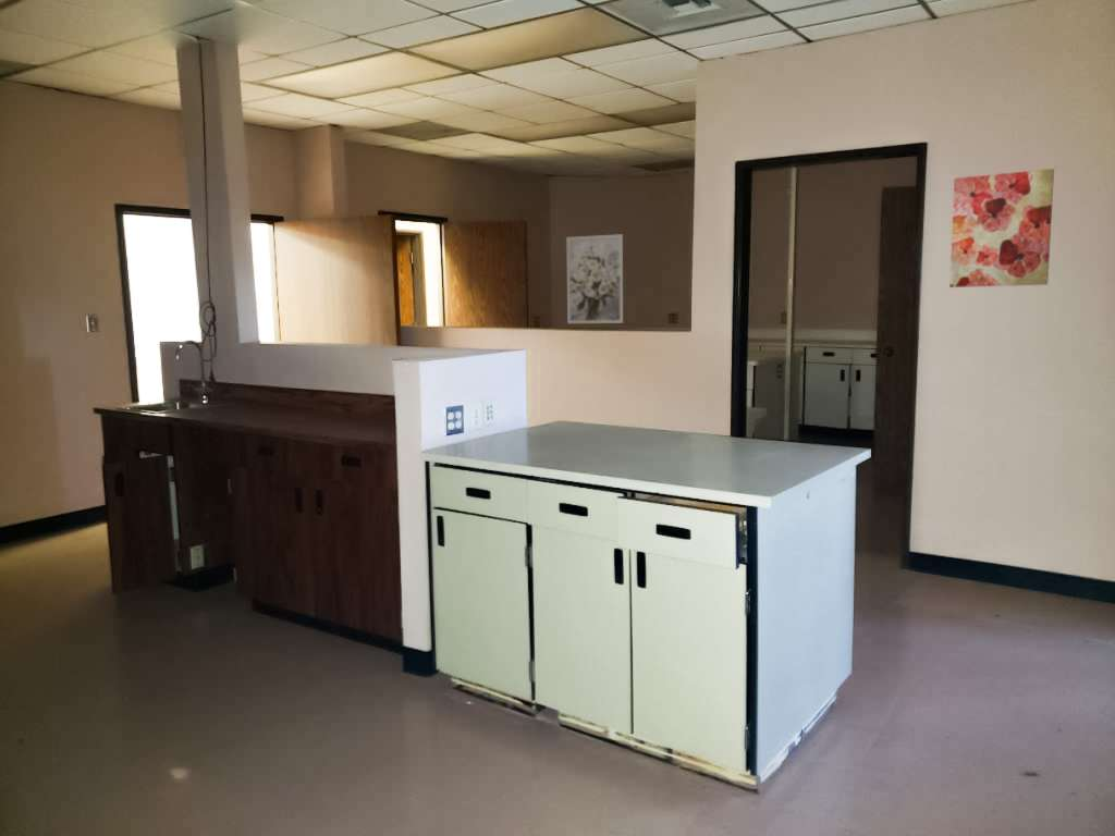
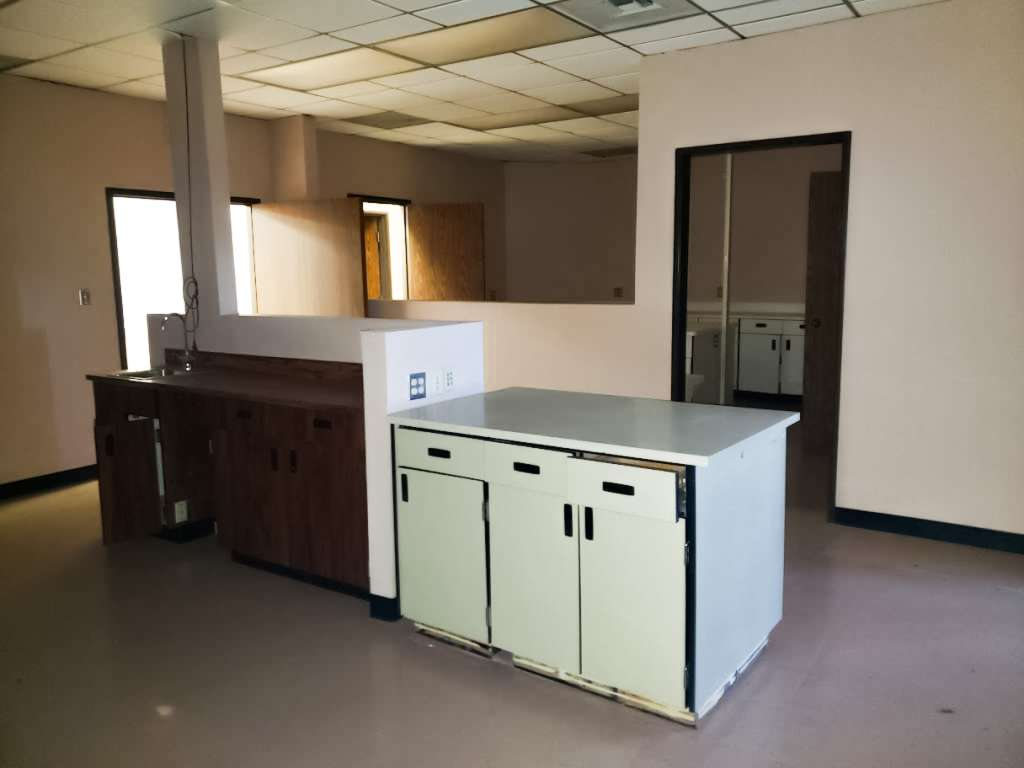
- wall art (595, 280)
- wall art (1000, 230)
